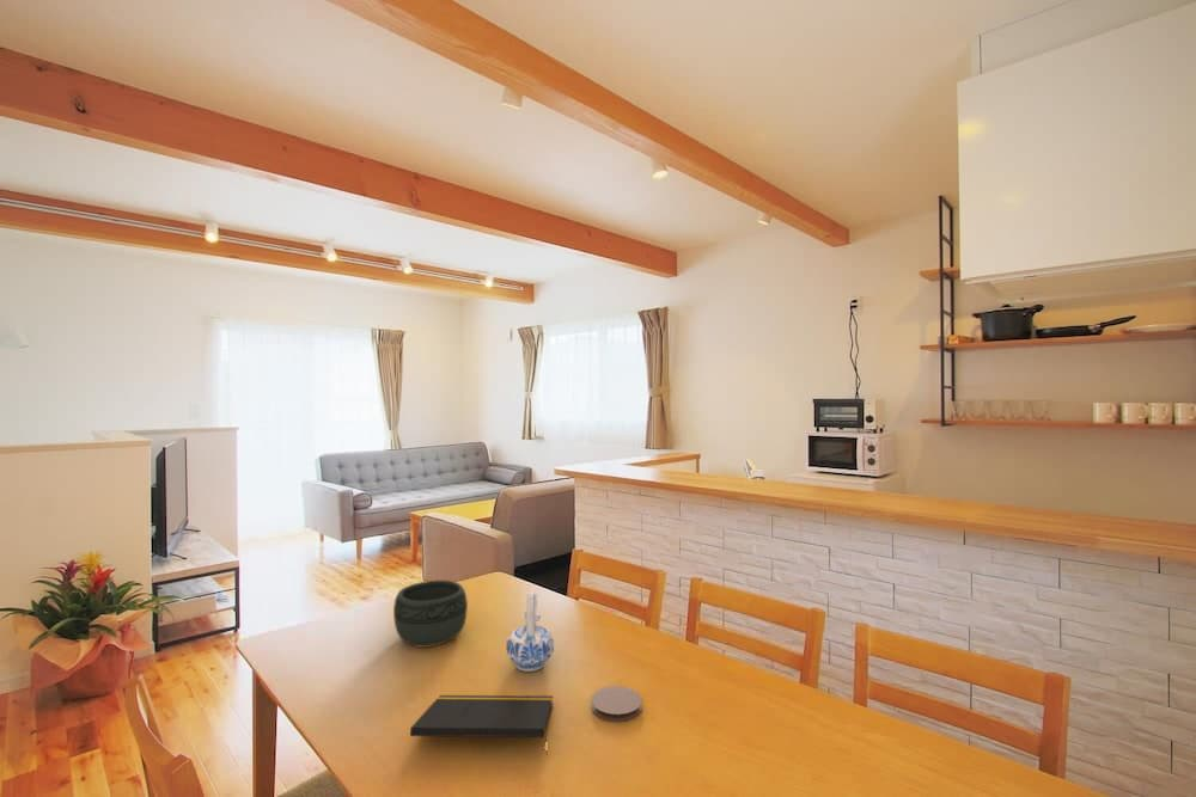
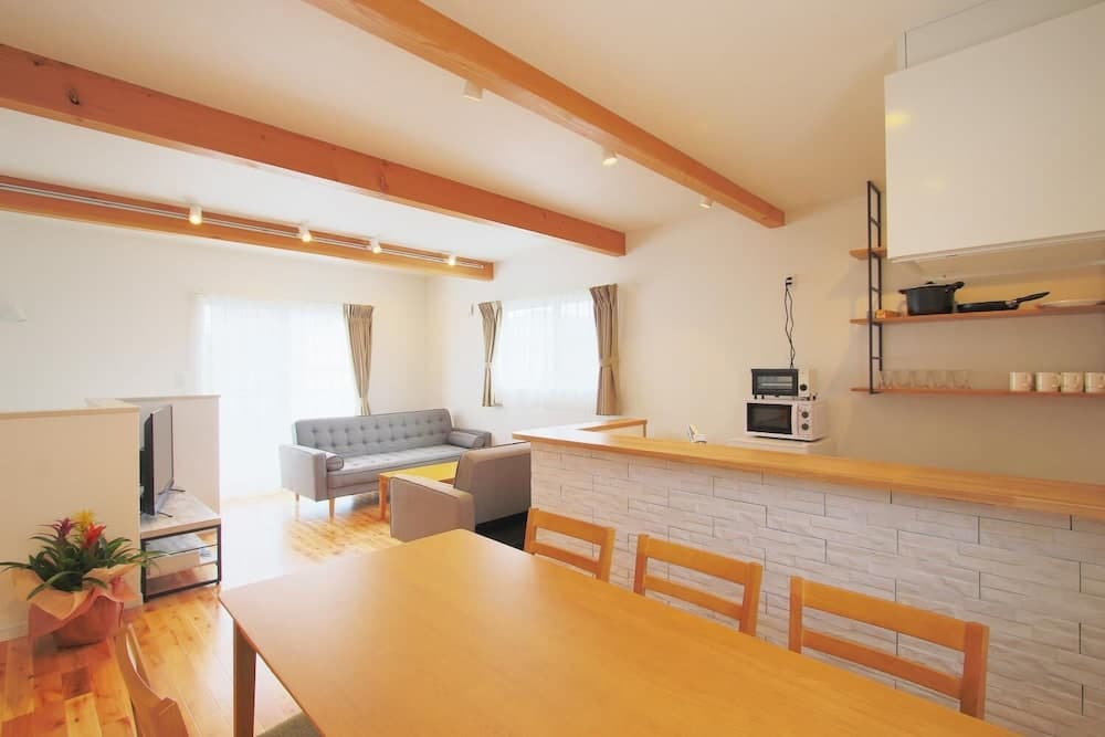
- coaster (616, 703)
- notepad (487, 715)
- bowl (431, 613)
- ceramic pitcher (530, 626)
